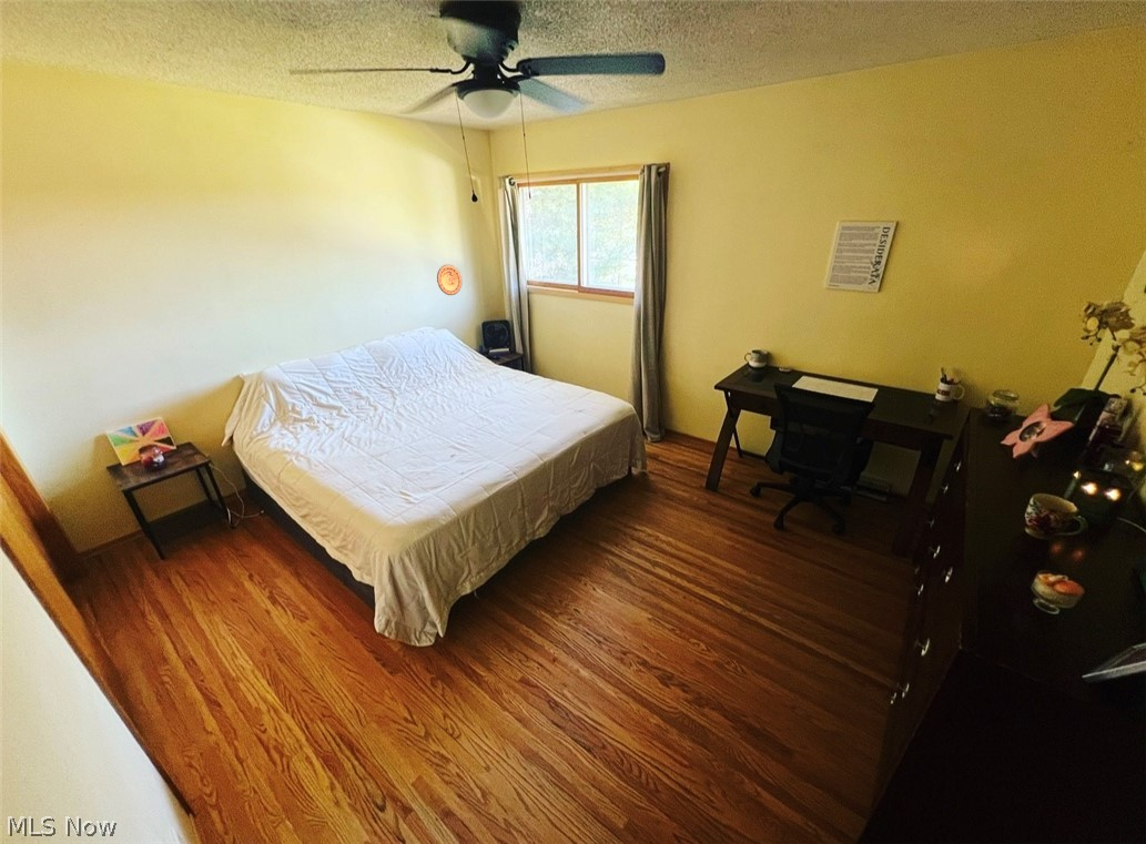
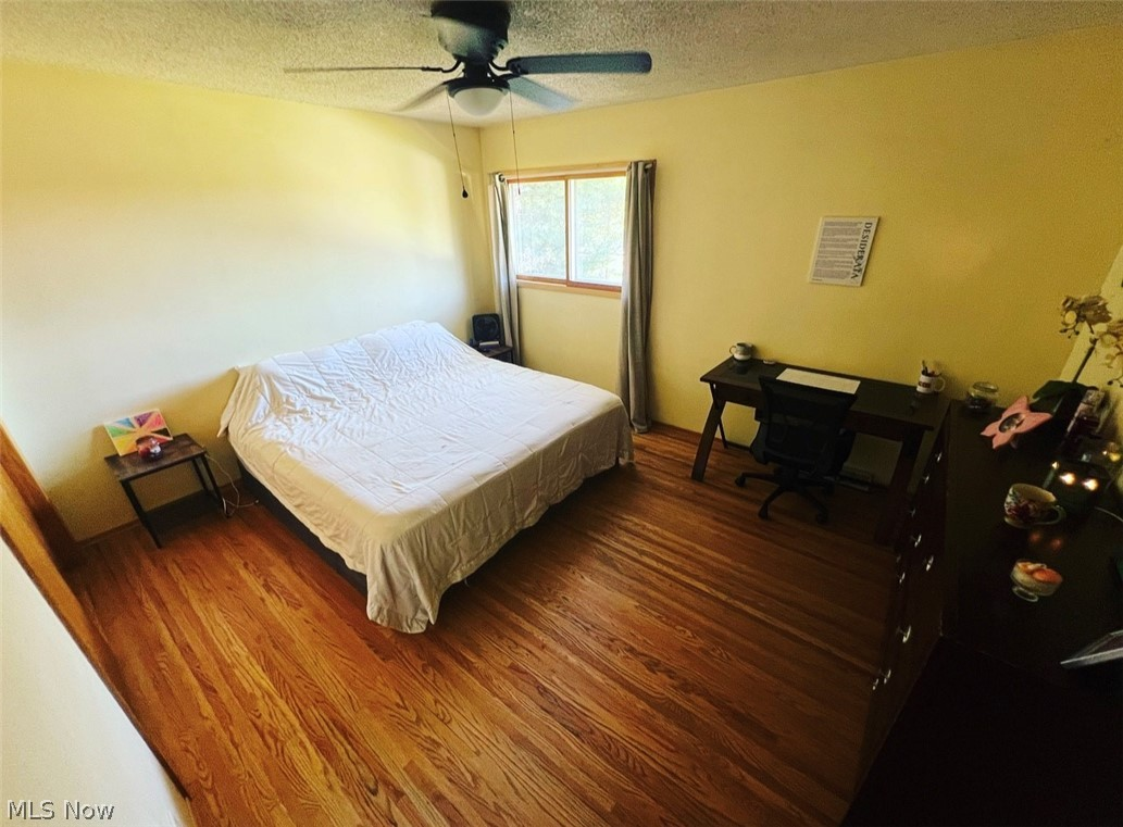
- decorative plate (449, 279)
